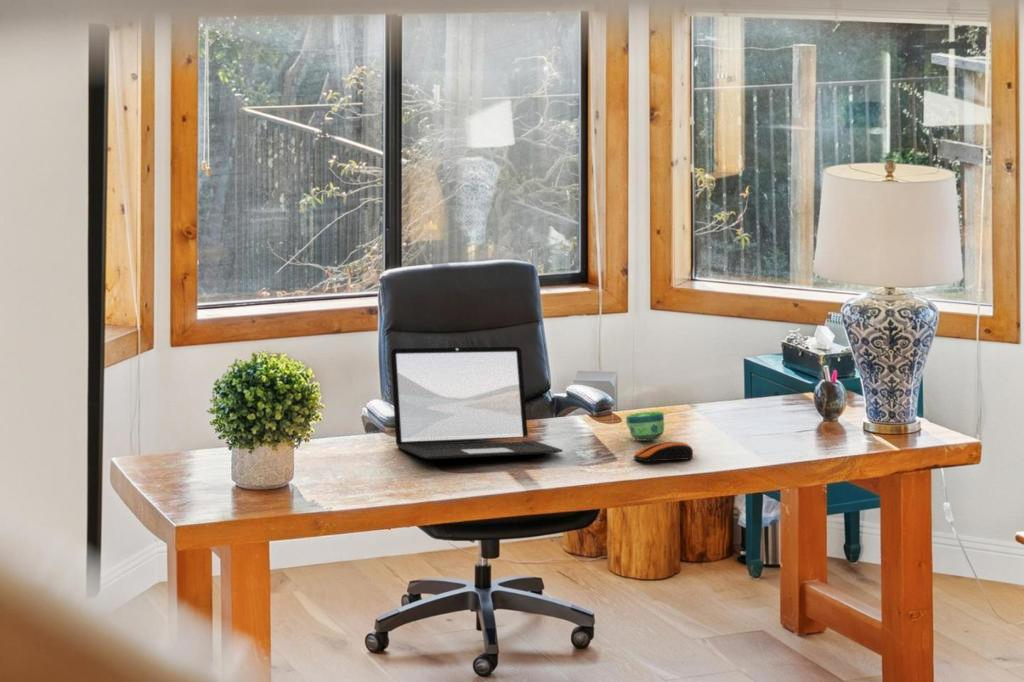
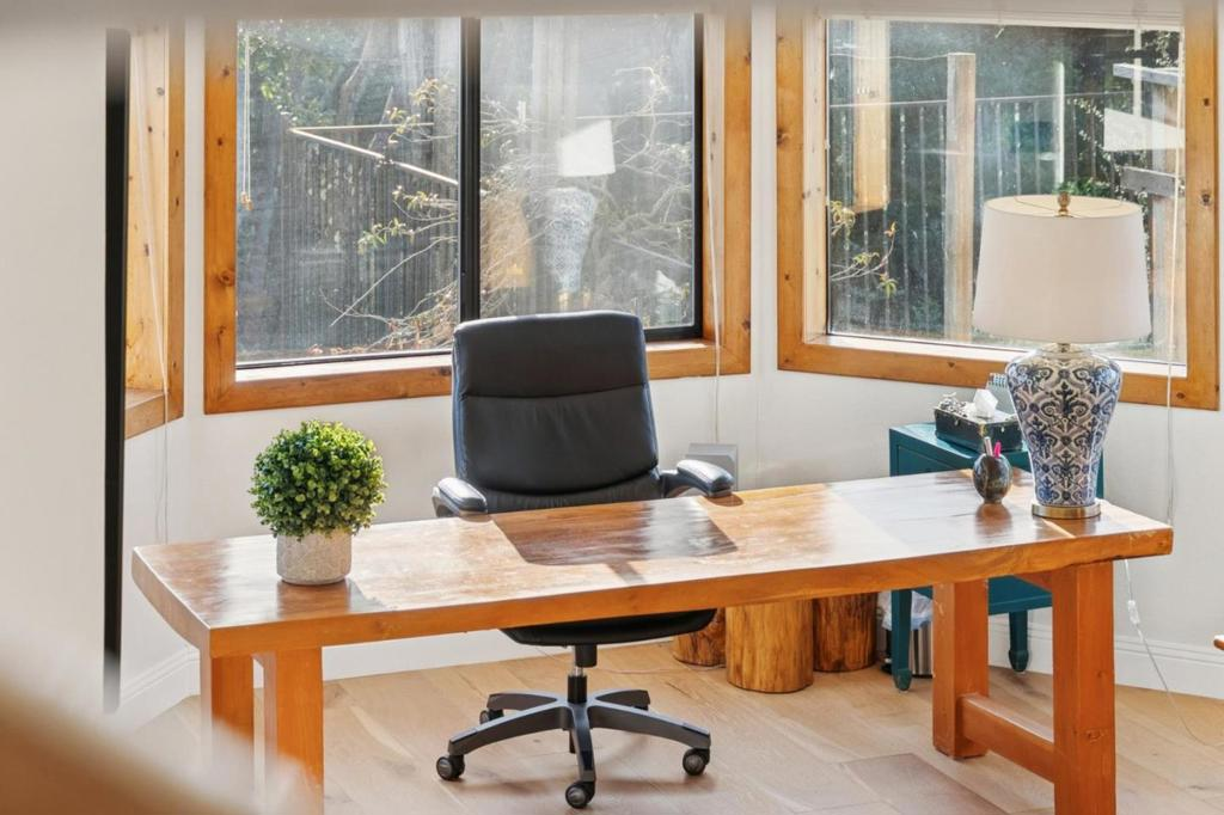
- computer mouse (664, 450)
- laptop (475, 399)
- cup (641, 425)
